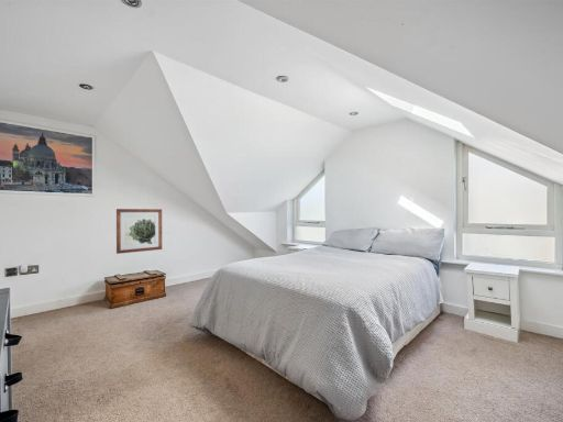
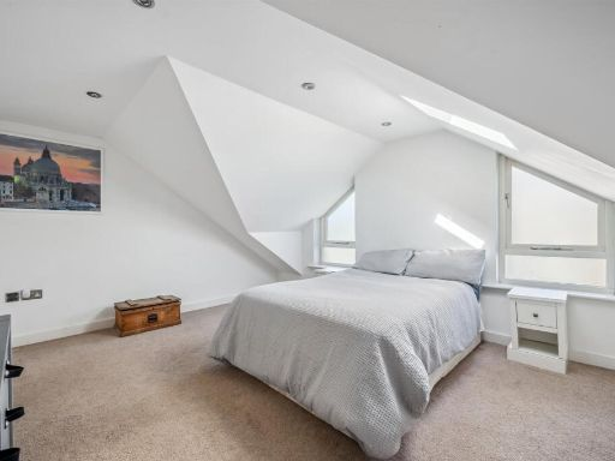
- wall art (140, 230)
